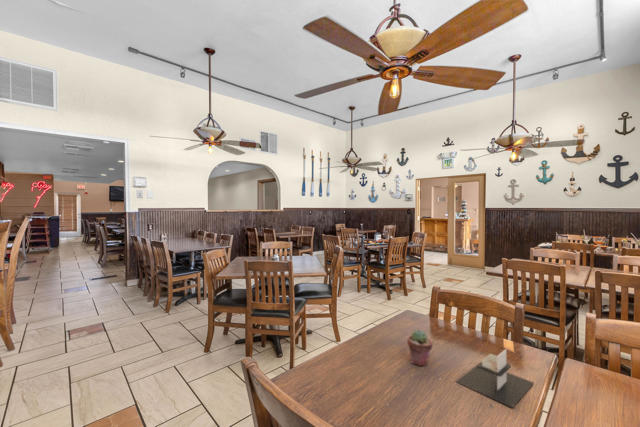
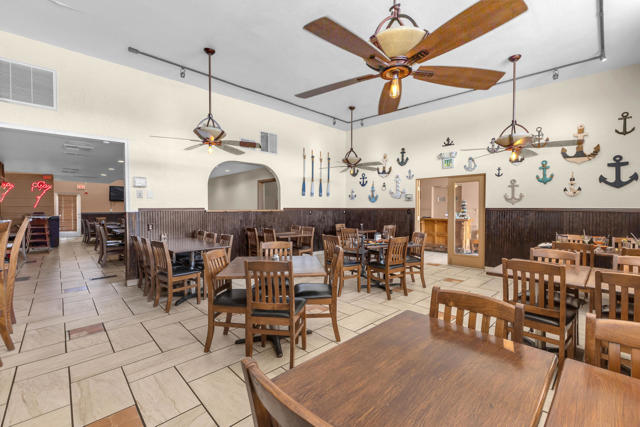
- potted succulent (419, 346)
- napkin holder (493, 366)
